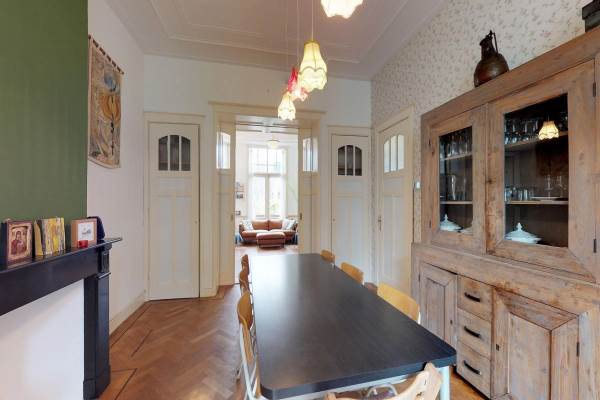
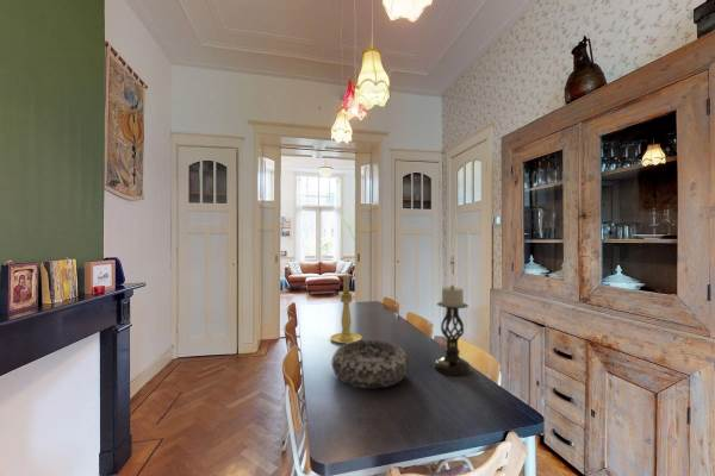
+ candle holder (346, 306)
+ decorative bowl (369, 362)
+ candle holder (453, 327)
